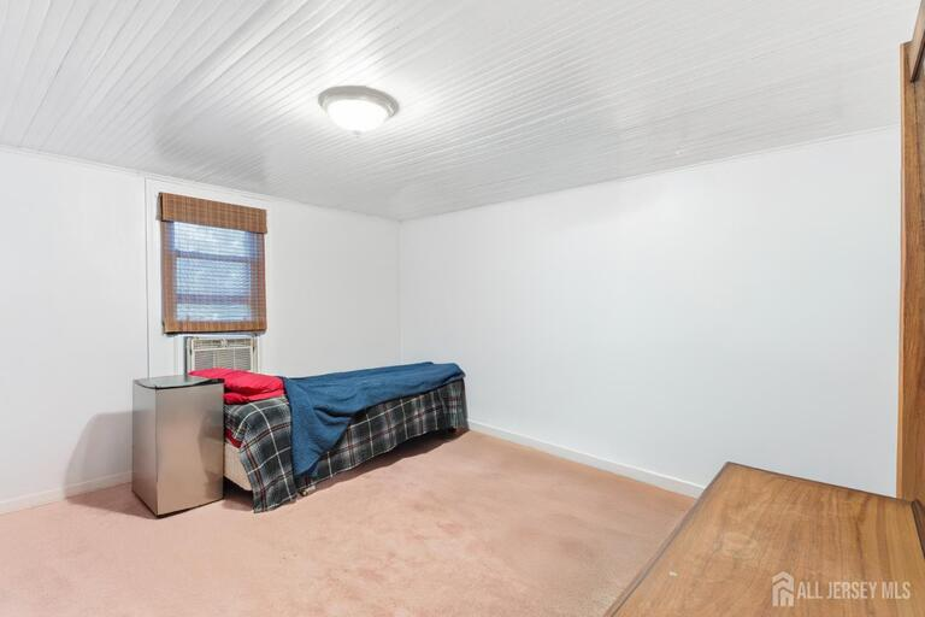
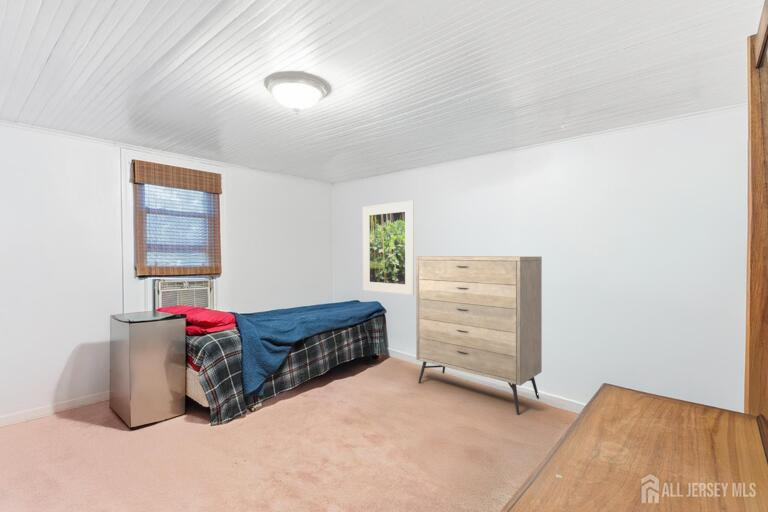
+ dresser (475, 323)
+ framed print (386, 248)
